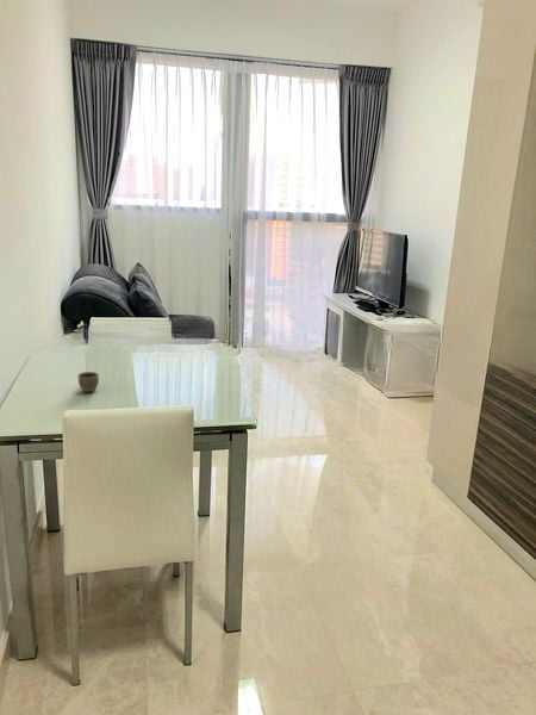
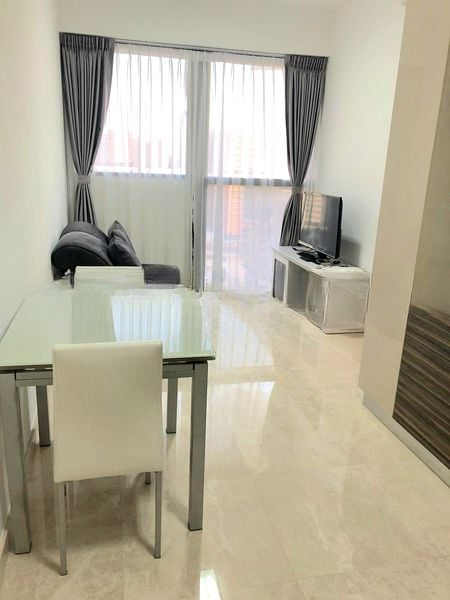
- cup (88, 381)
